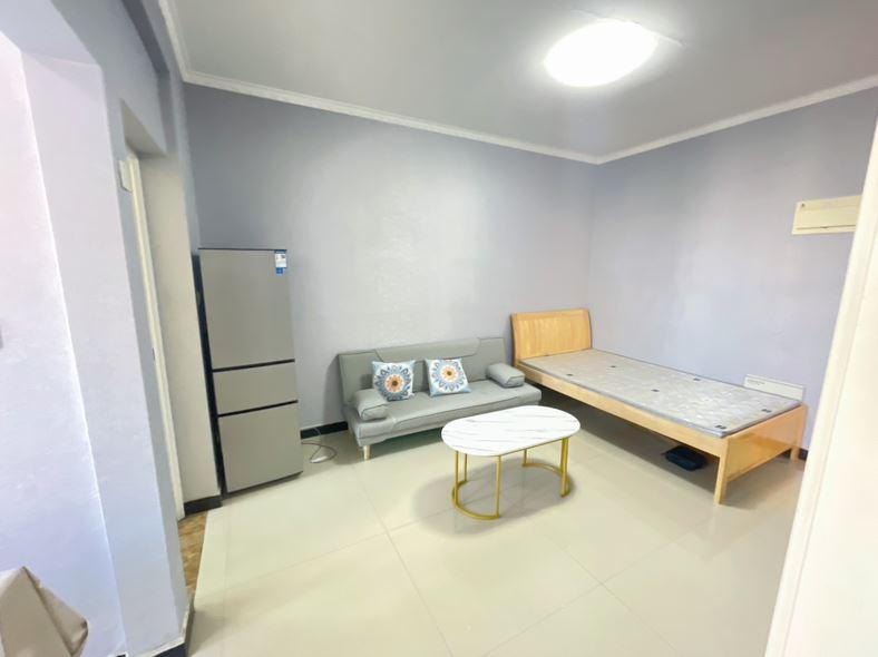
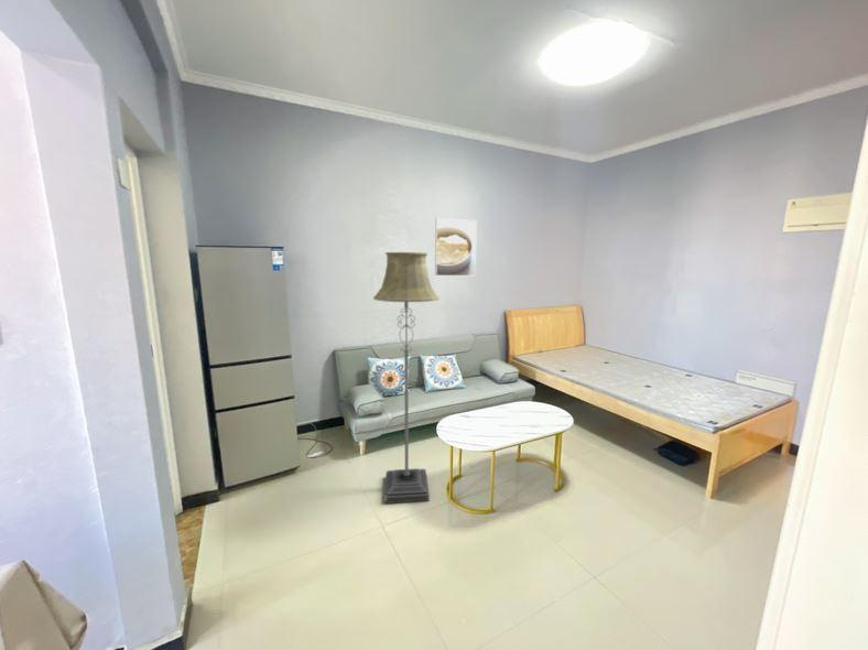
+ floor lamp (406, 377)
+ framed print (456, 248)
